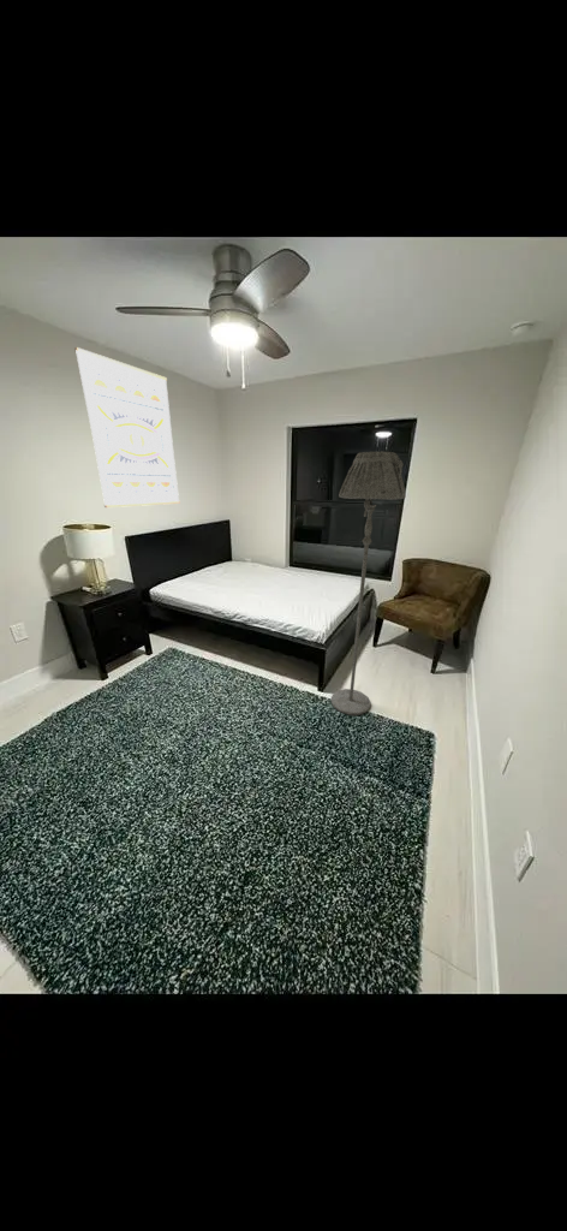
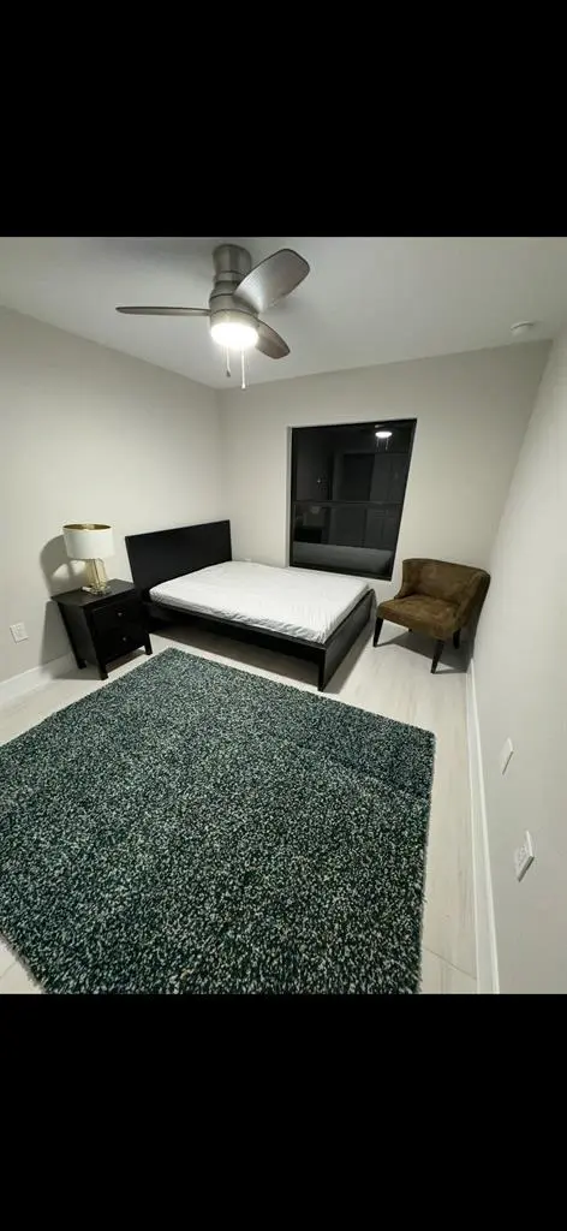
- floor lamp (360, 595)
- wall art (137, 439)
